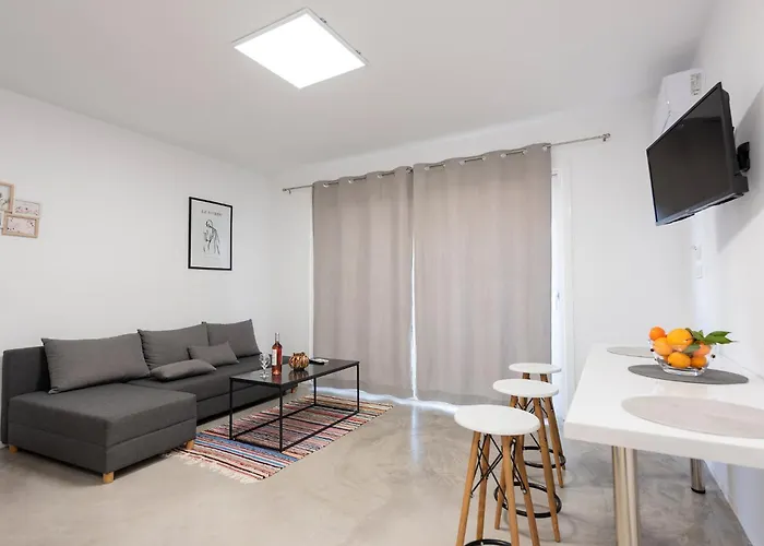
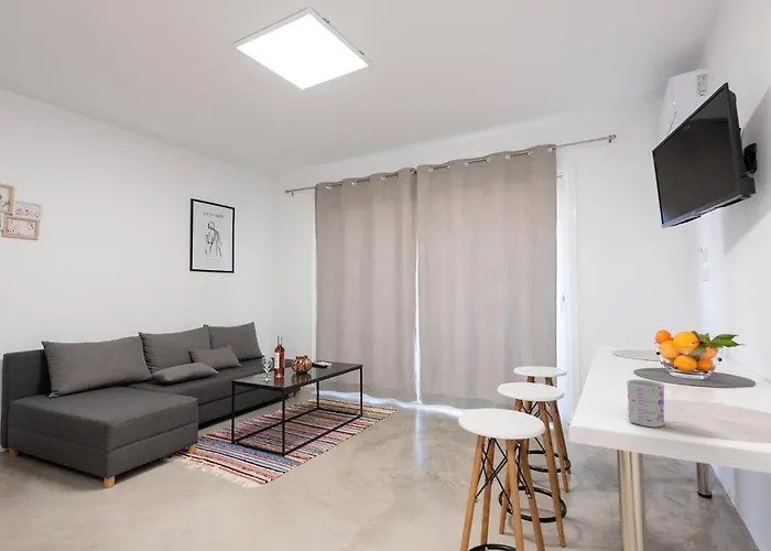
+ mug (648, 401)
